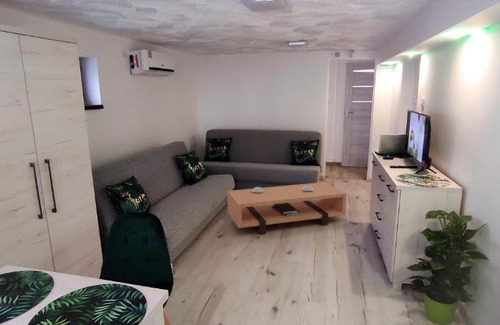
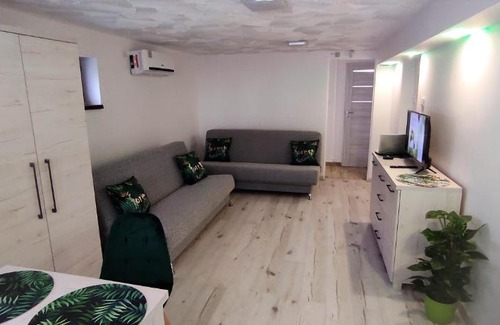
- coffee table (285, 204)
